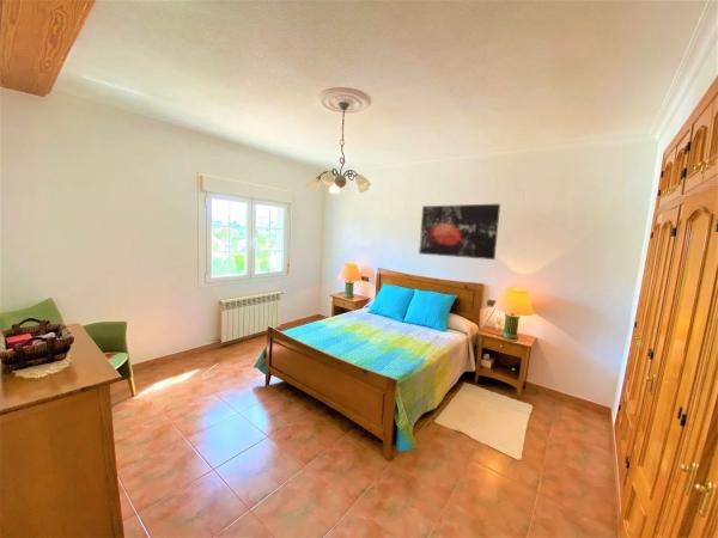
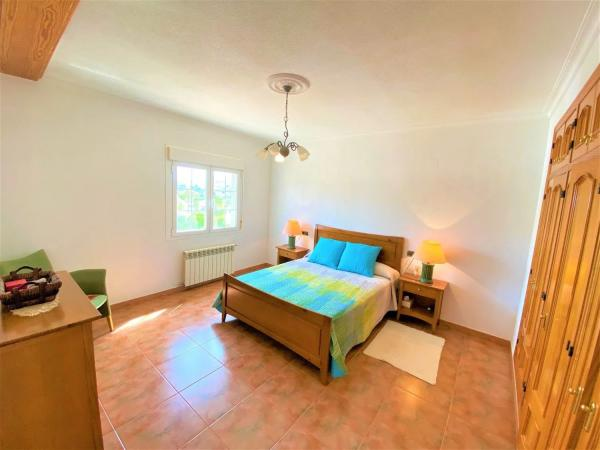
- wall art (456, 231)
